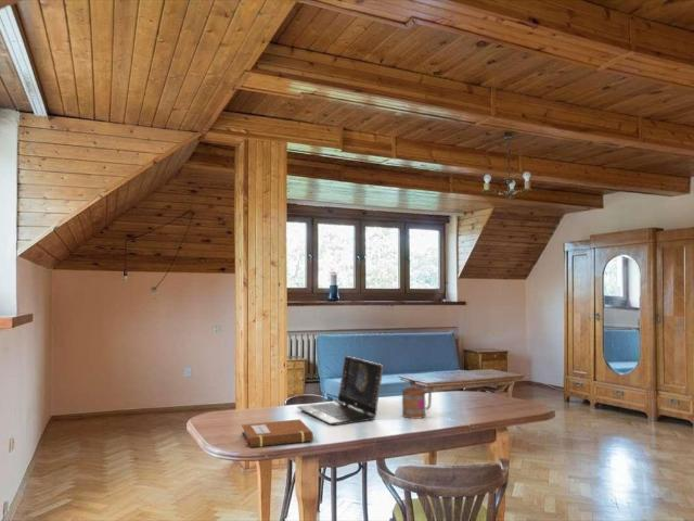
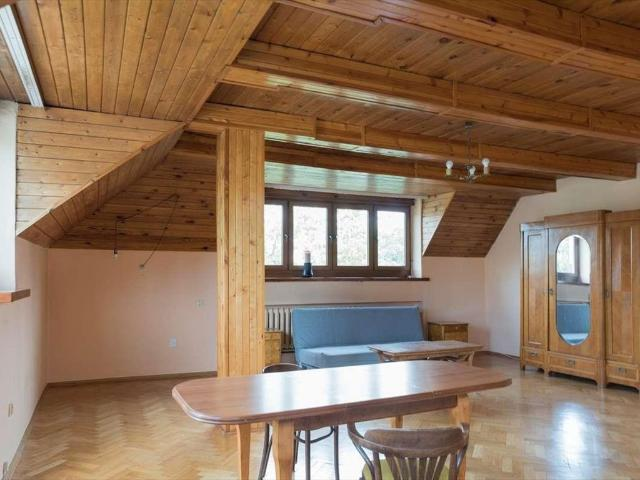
- notebook (274, 433)
- laptop computer (339, 387)
- mug (417, 402)
